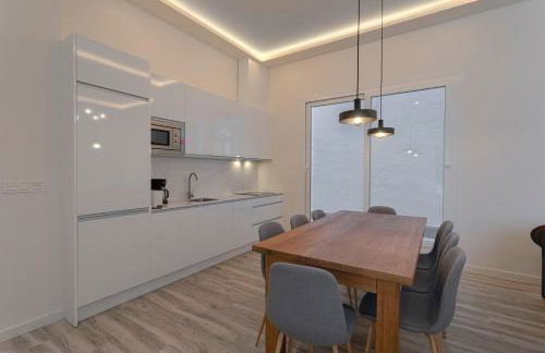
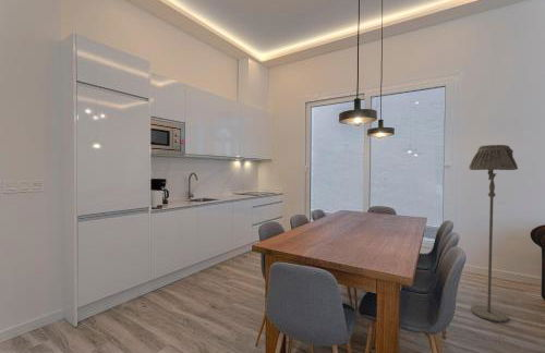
+ floor lamp (491, 230)
